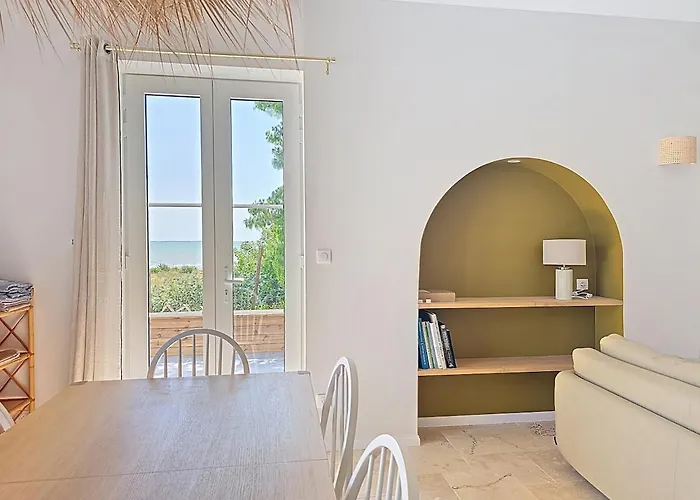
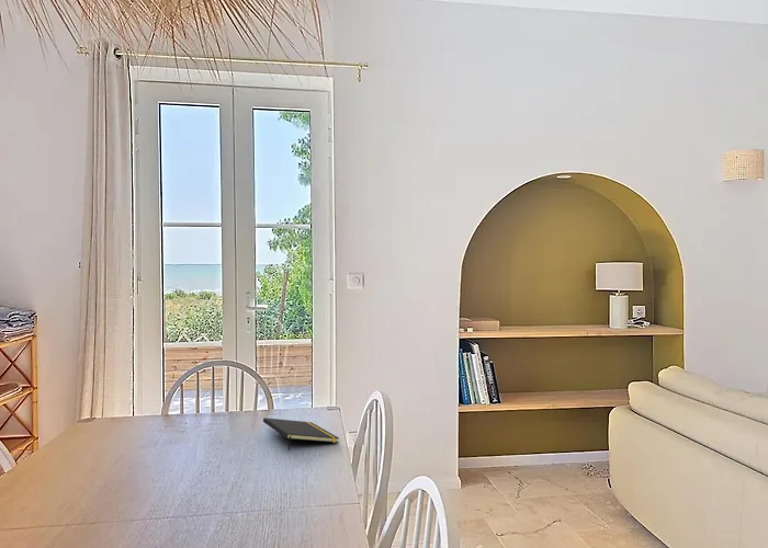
+ notepad (300, 430)
